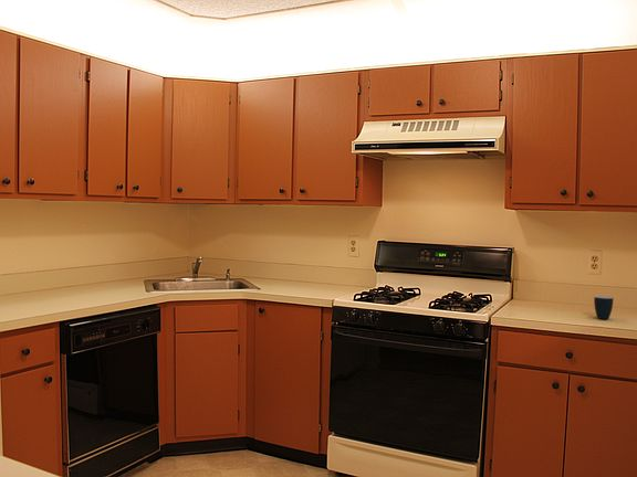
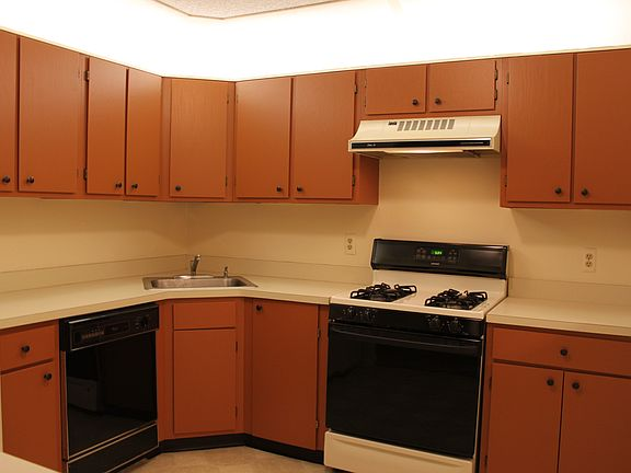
- mug (604, 307)
